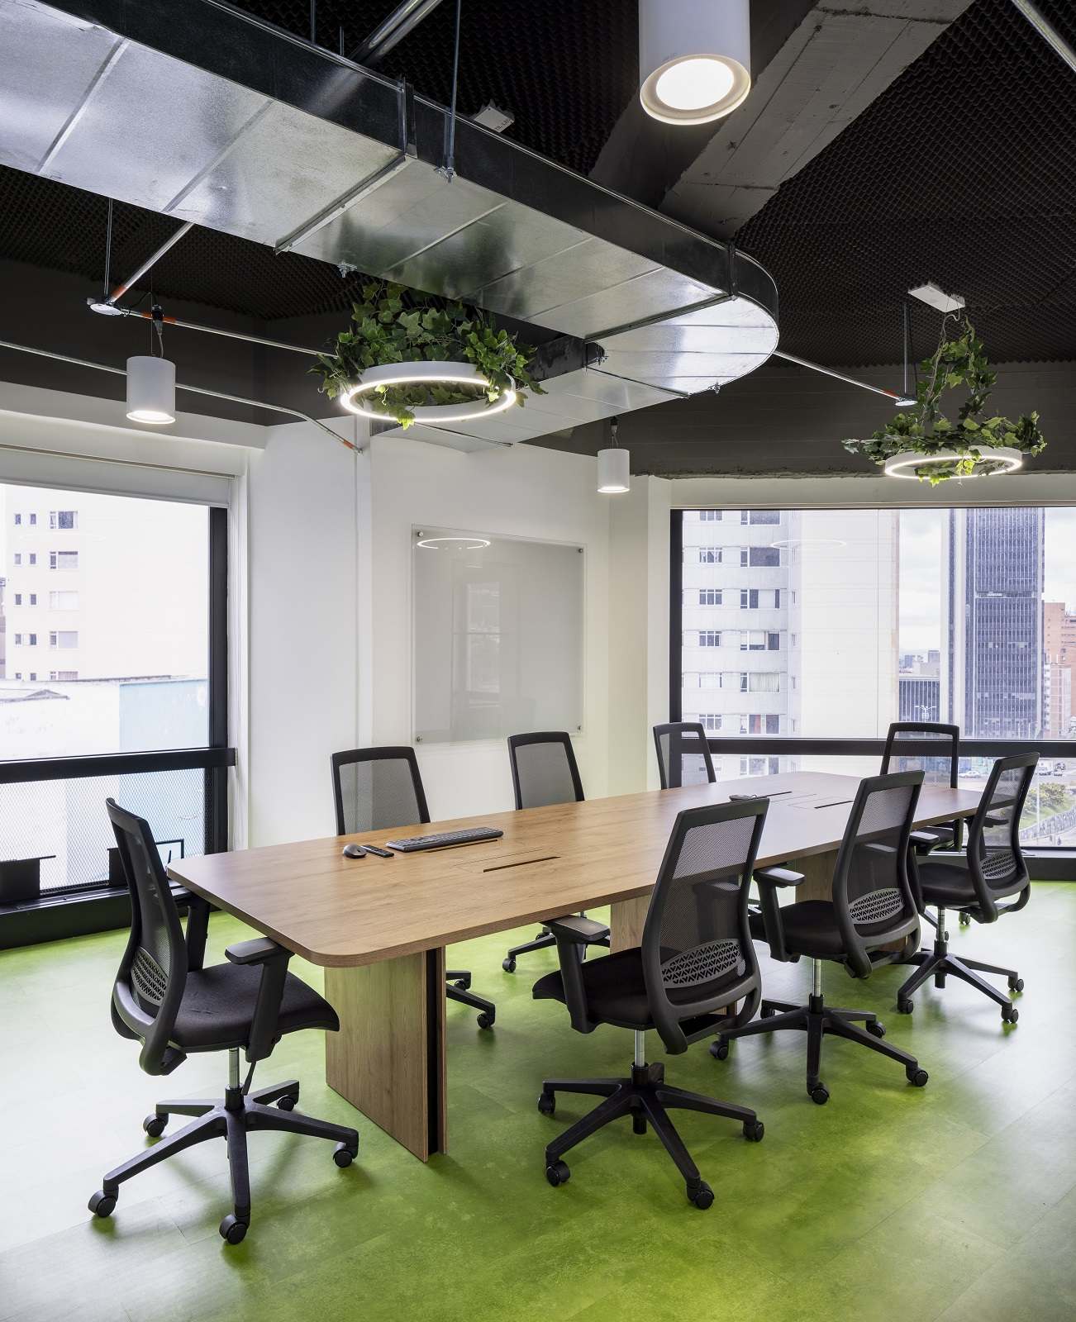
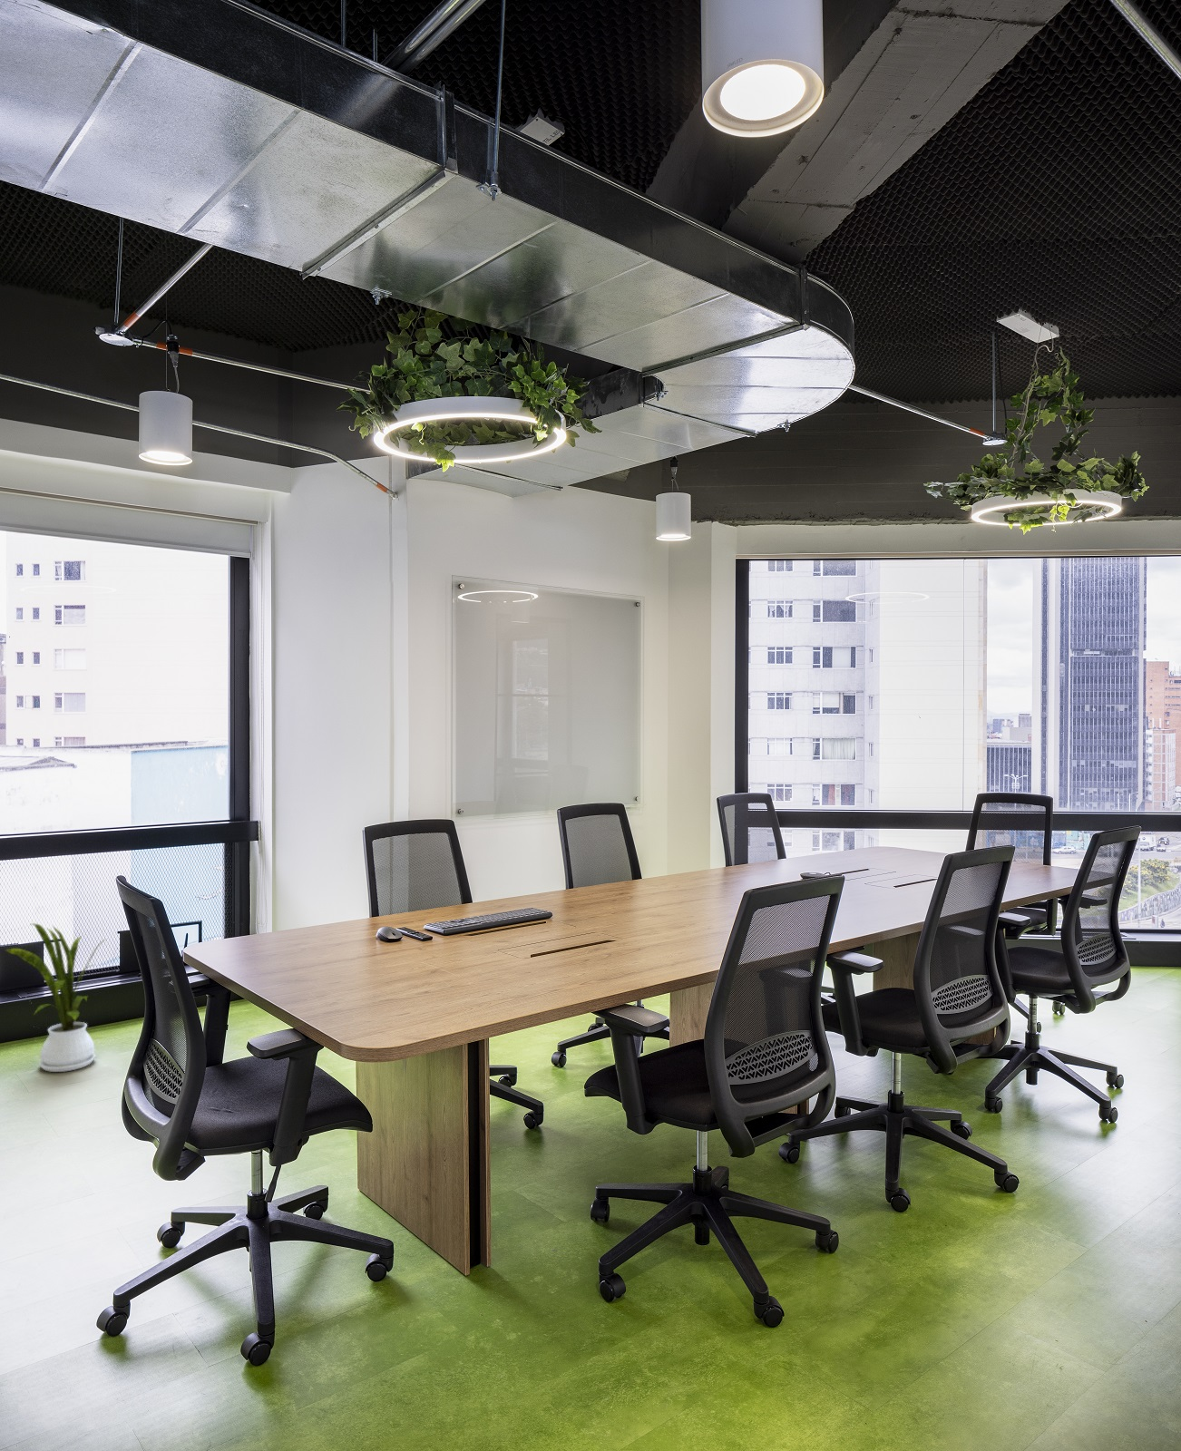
+ house plant (61, 991)
